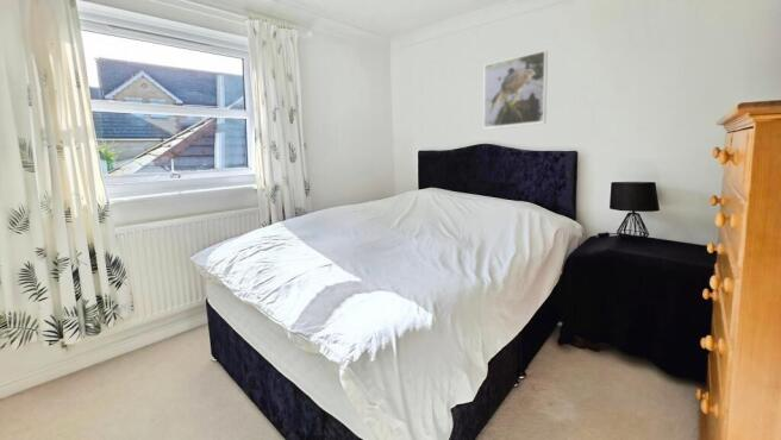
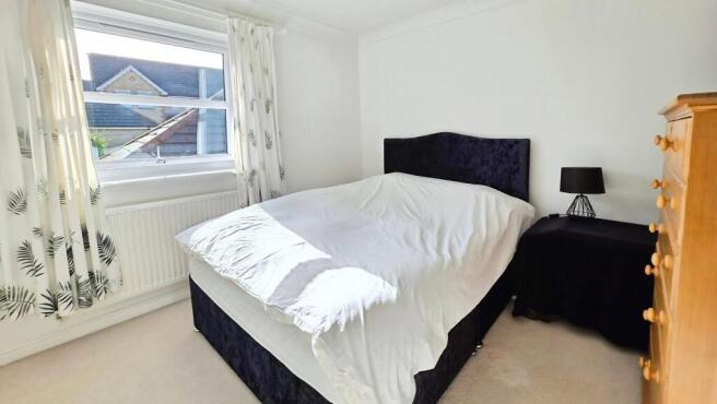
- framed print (513, 93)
